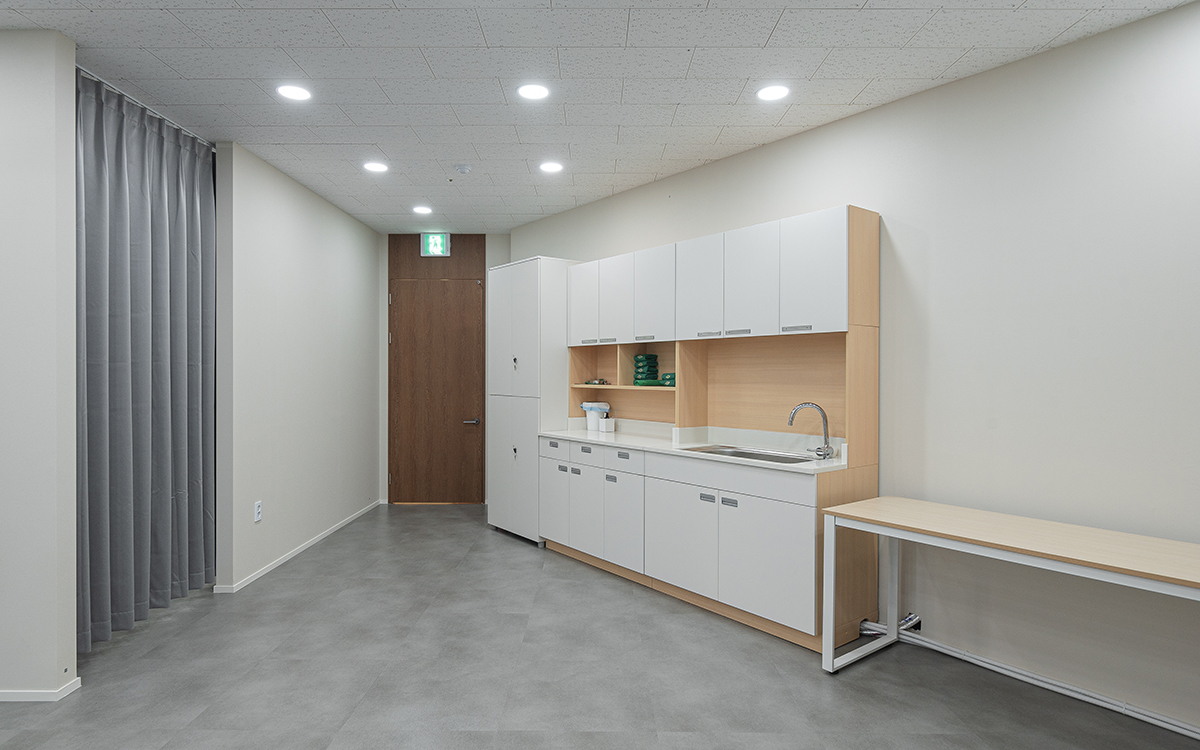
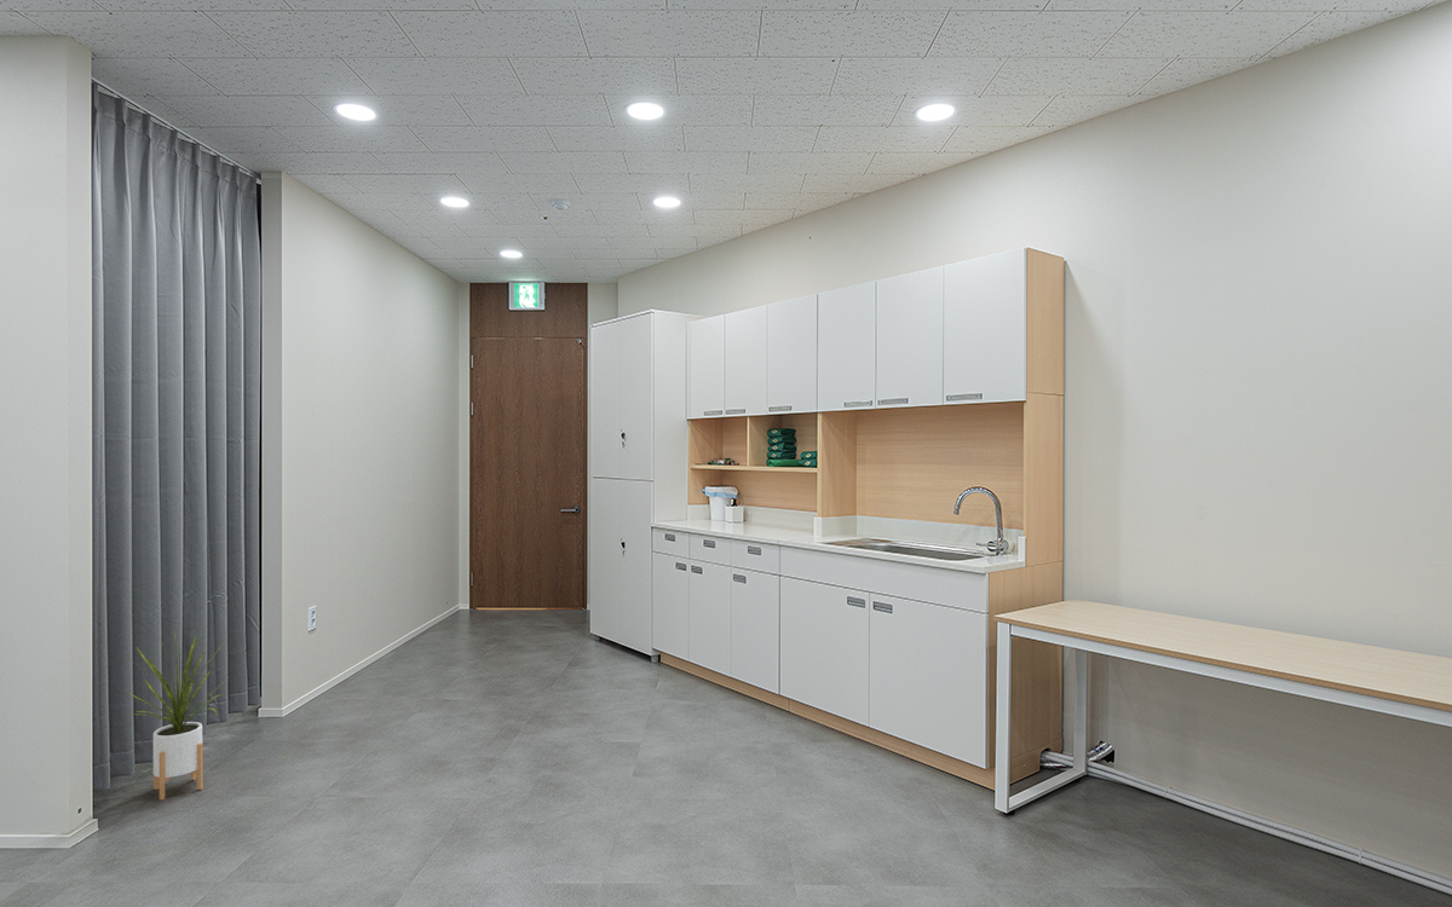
+ house plant (177, 709)
